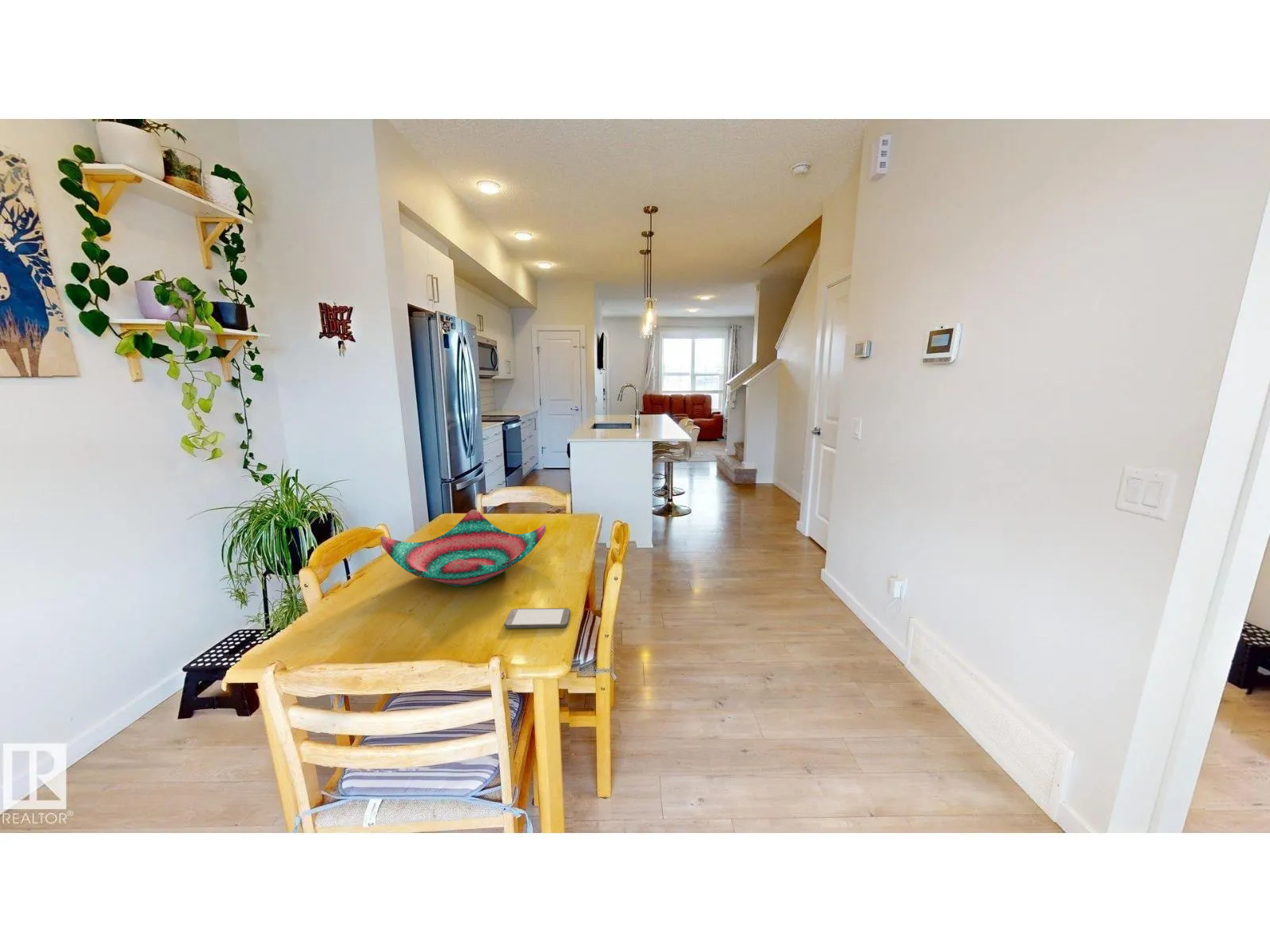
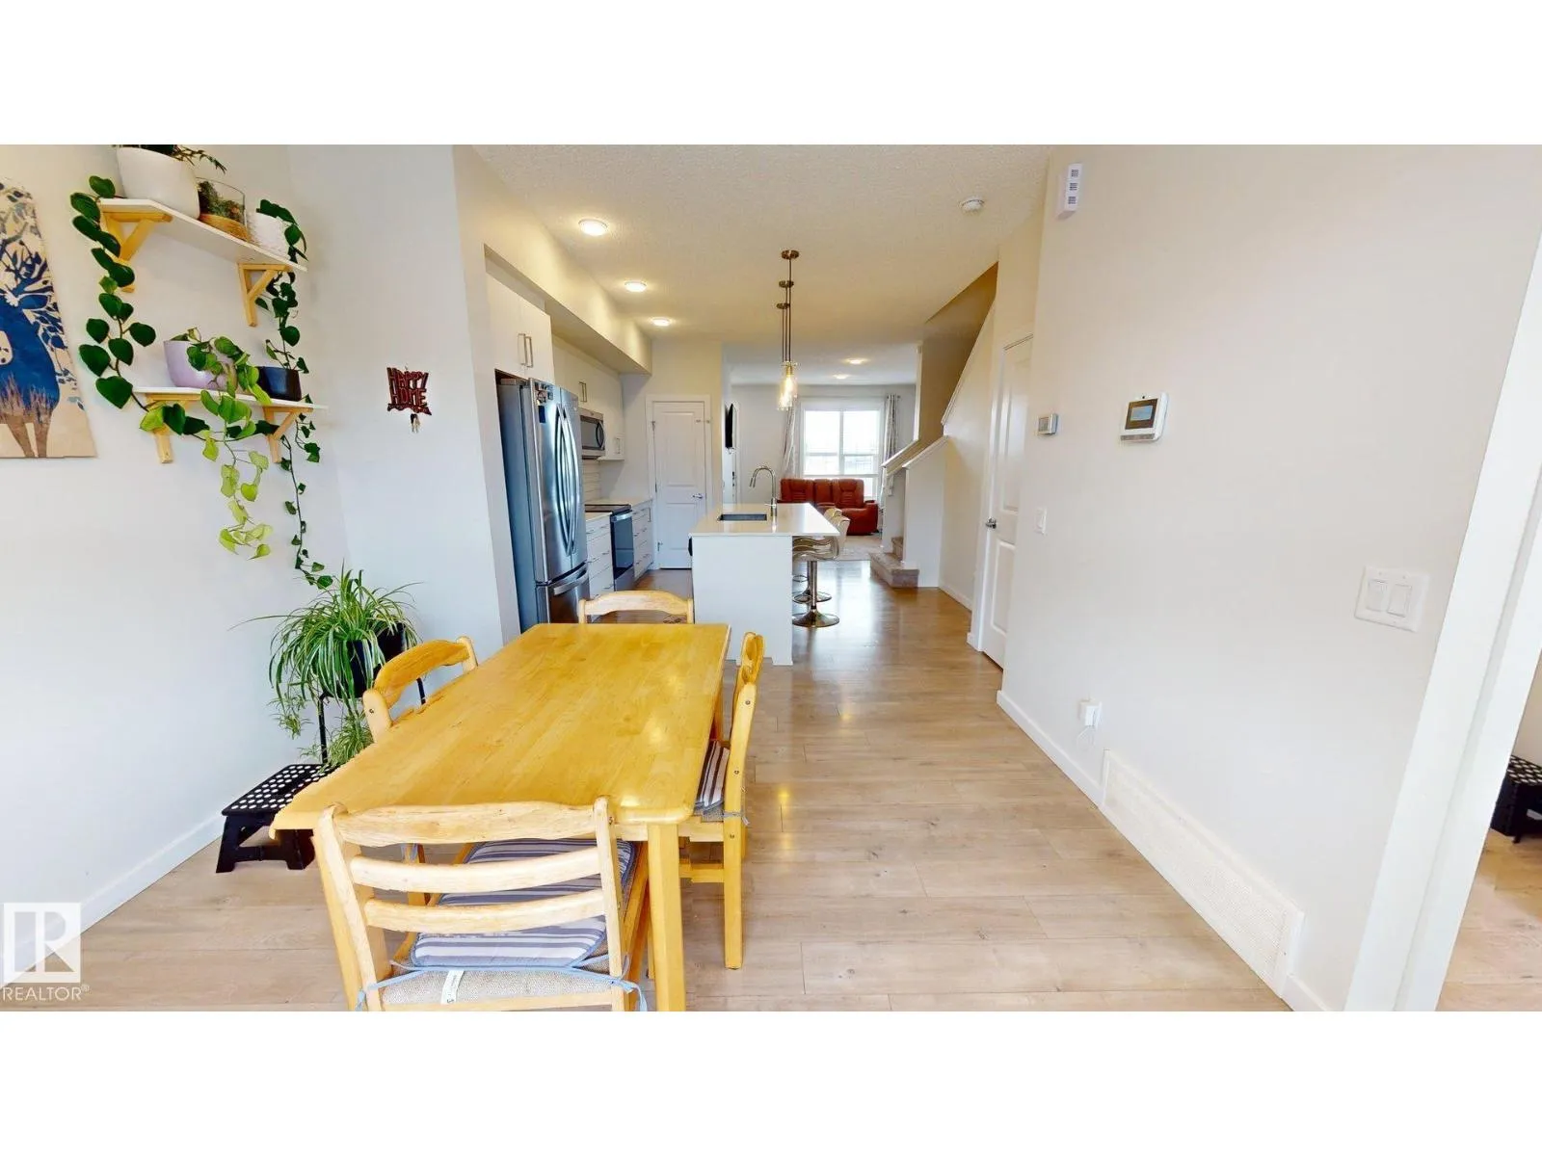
- smartphone (538, 618)
- decorative bowl (468, 551)
